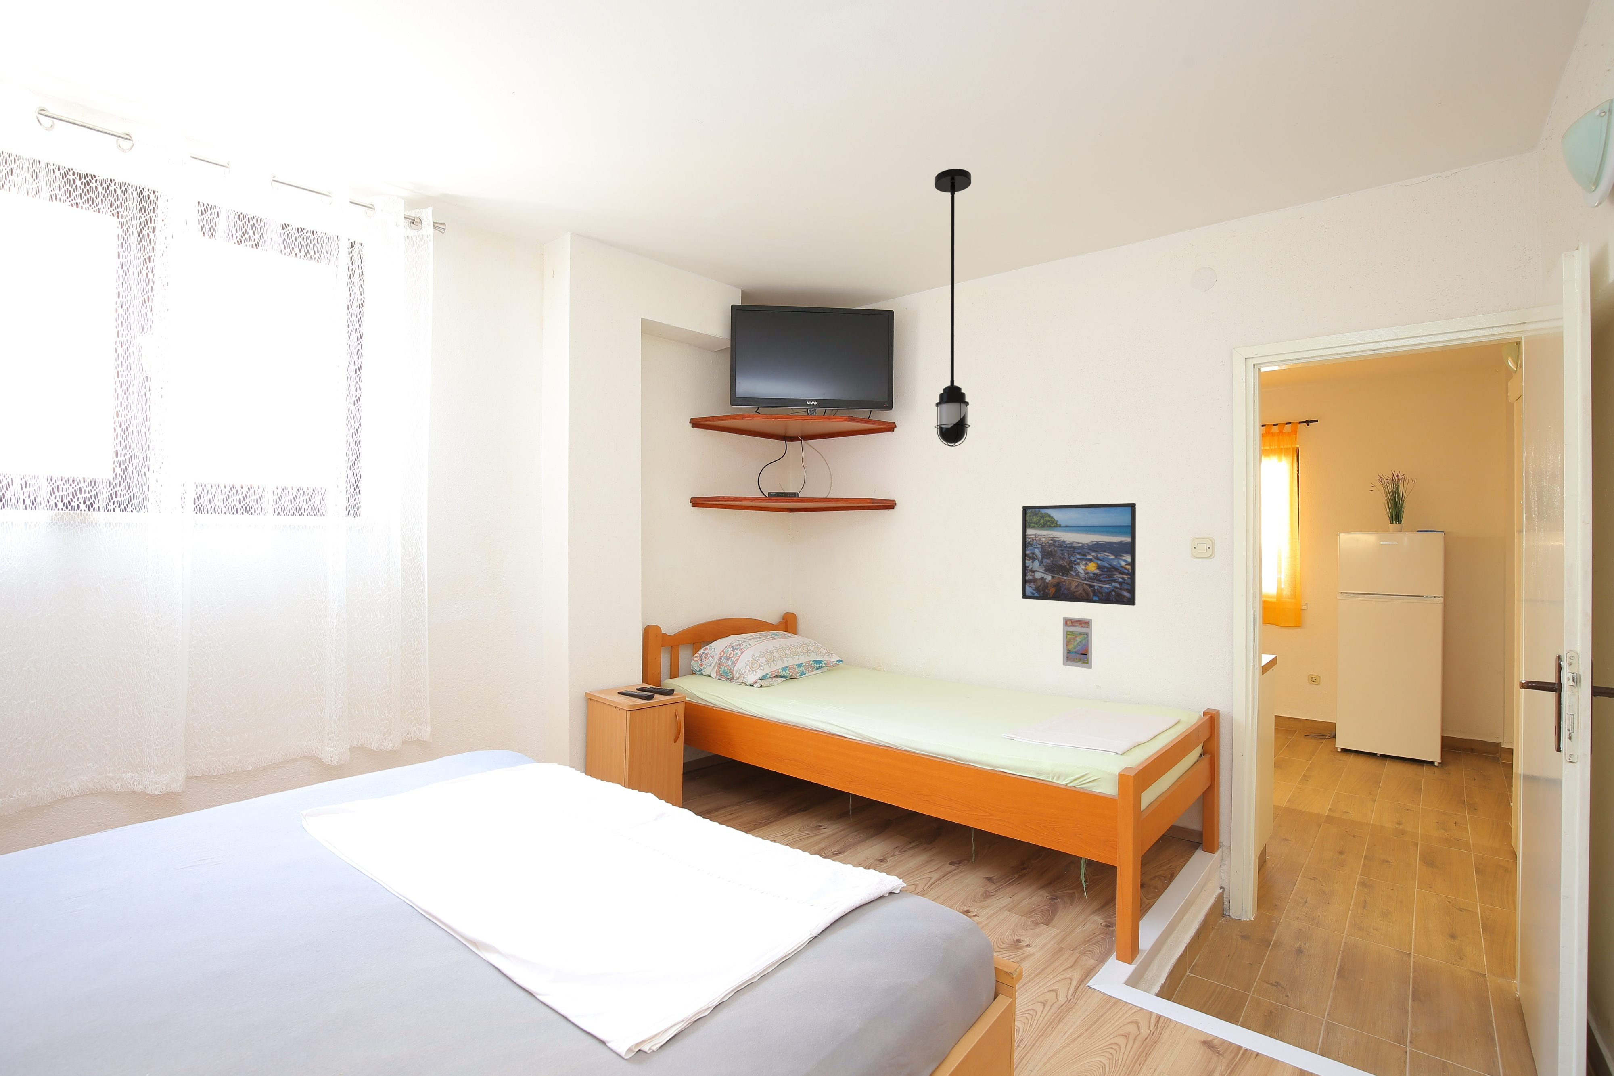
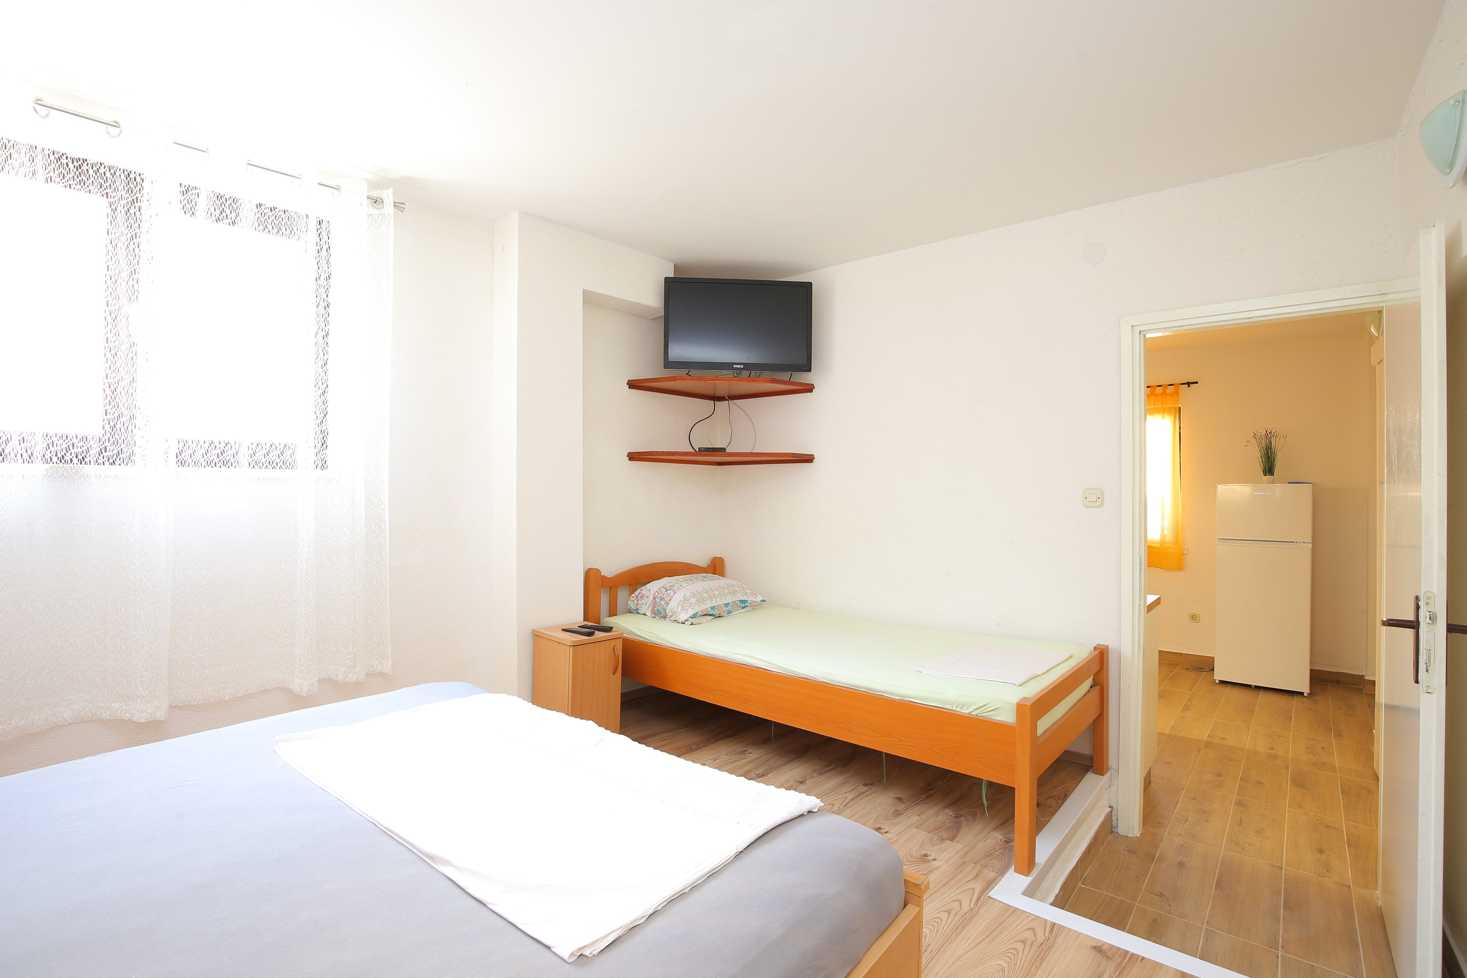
- trading card display case (1077, 642)
- light fixture (952, 312)
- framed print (1076, 554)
